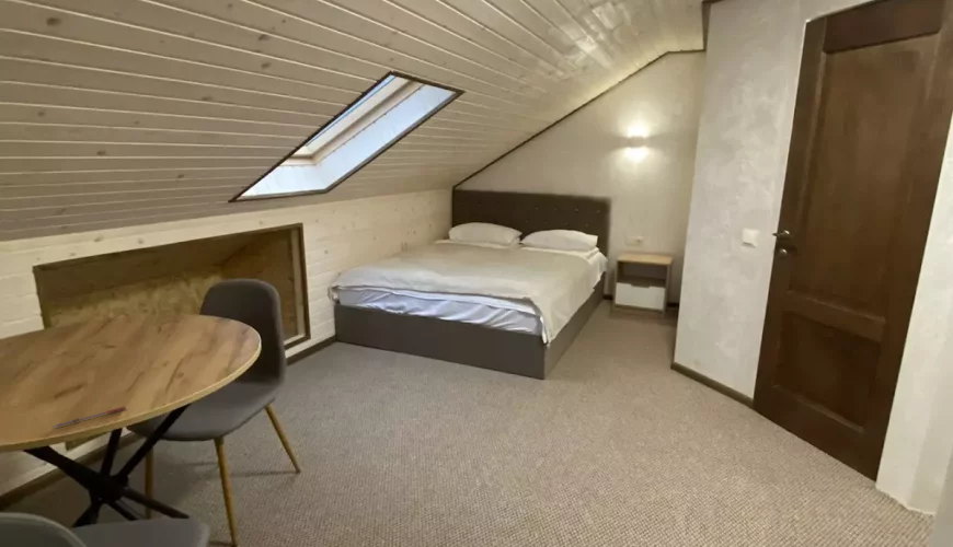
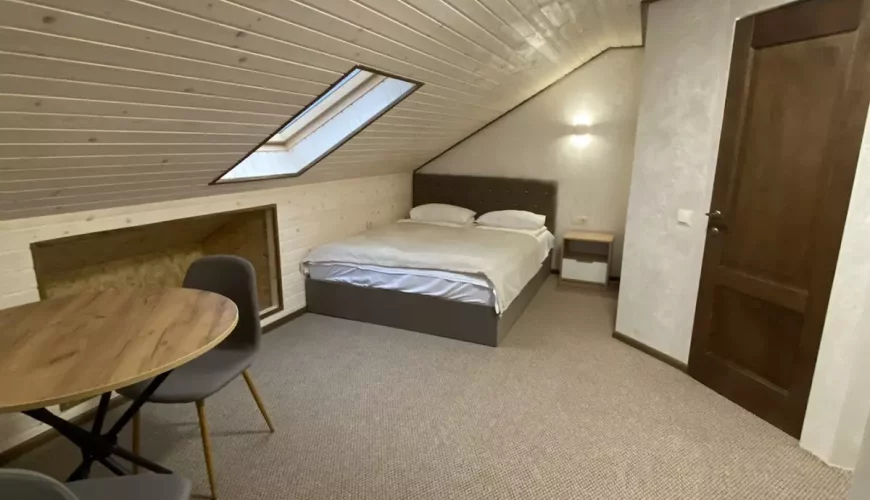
- pen (90, 417)
